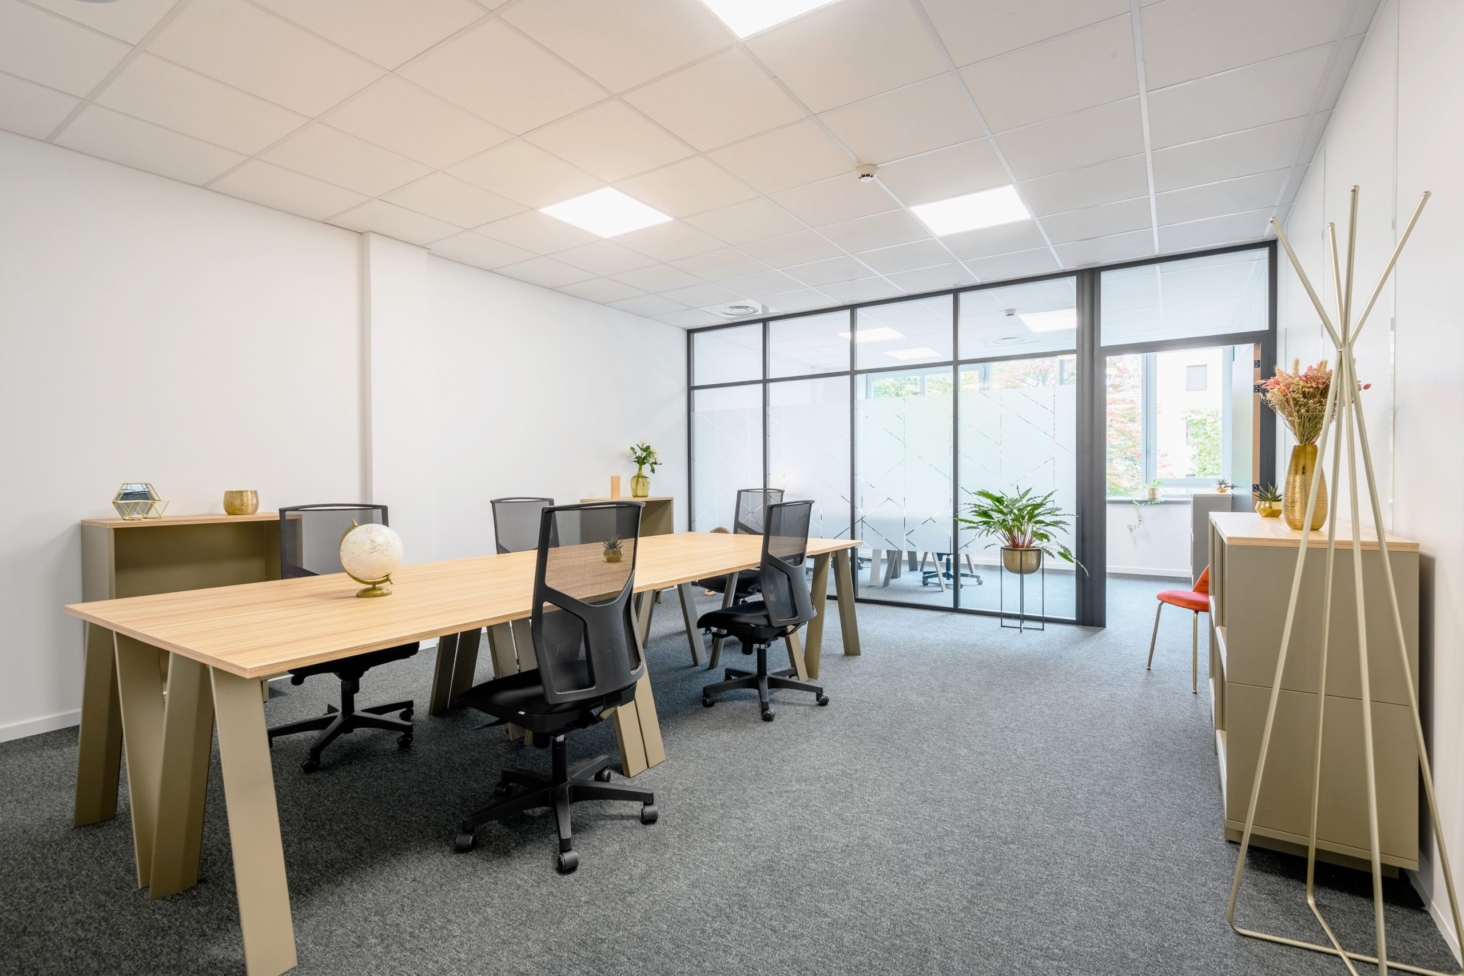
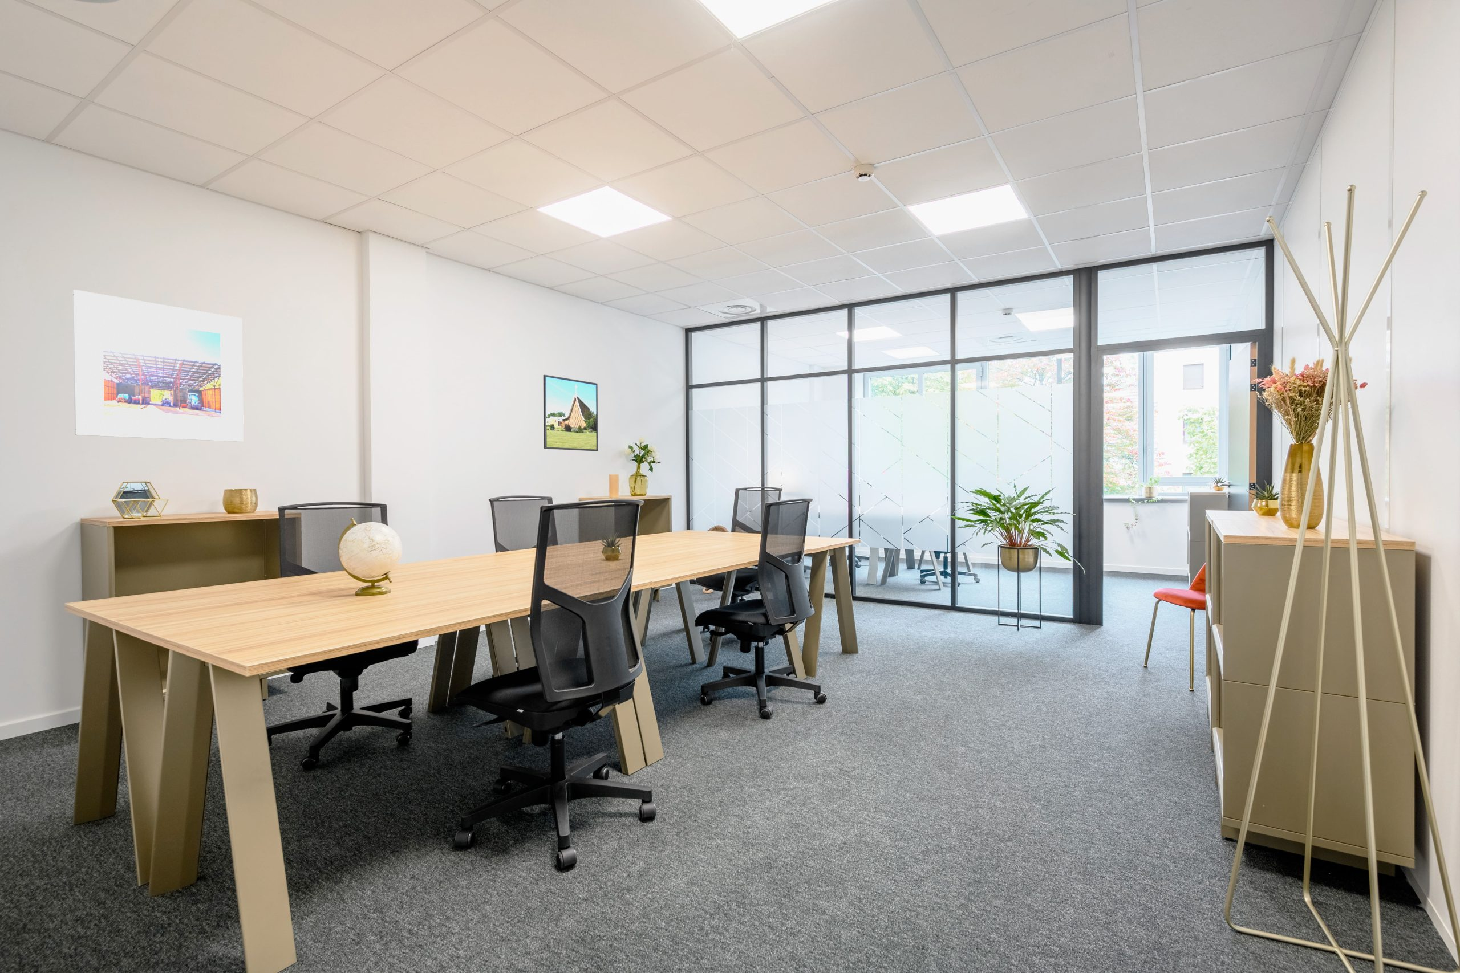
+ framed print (571, 415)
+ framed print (165, 371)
